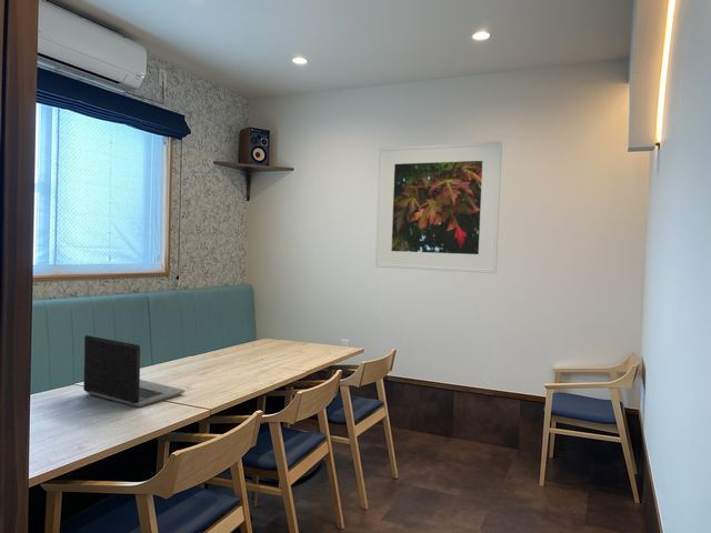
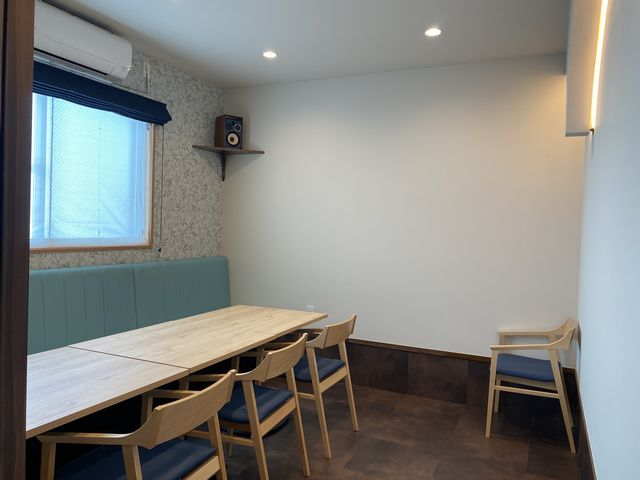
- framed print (434, 208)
- laptop computer (134, 365)
